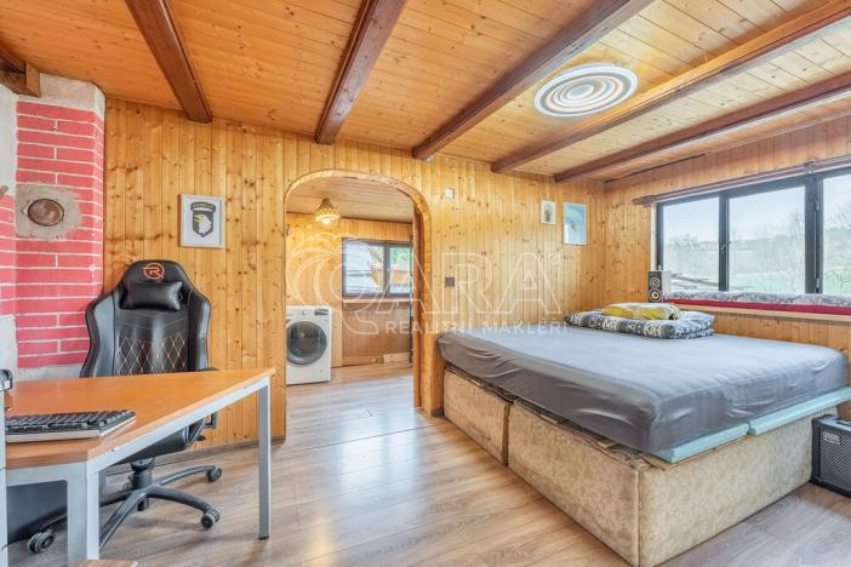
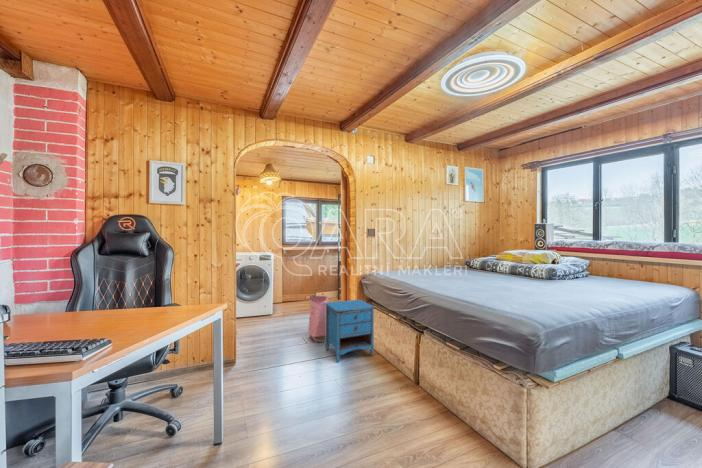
+ bag (318, 317)
+ nightstand (349, 328)
